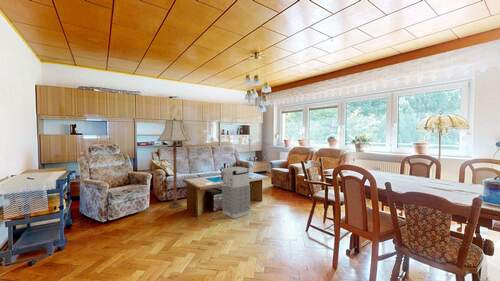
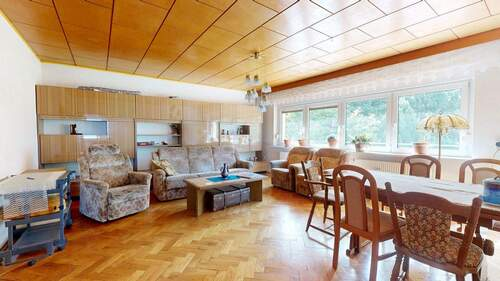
- grenade (235, 190)
- floor lamp (174, 161)
